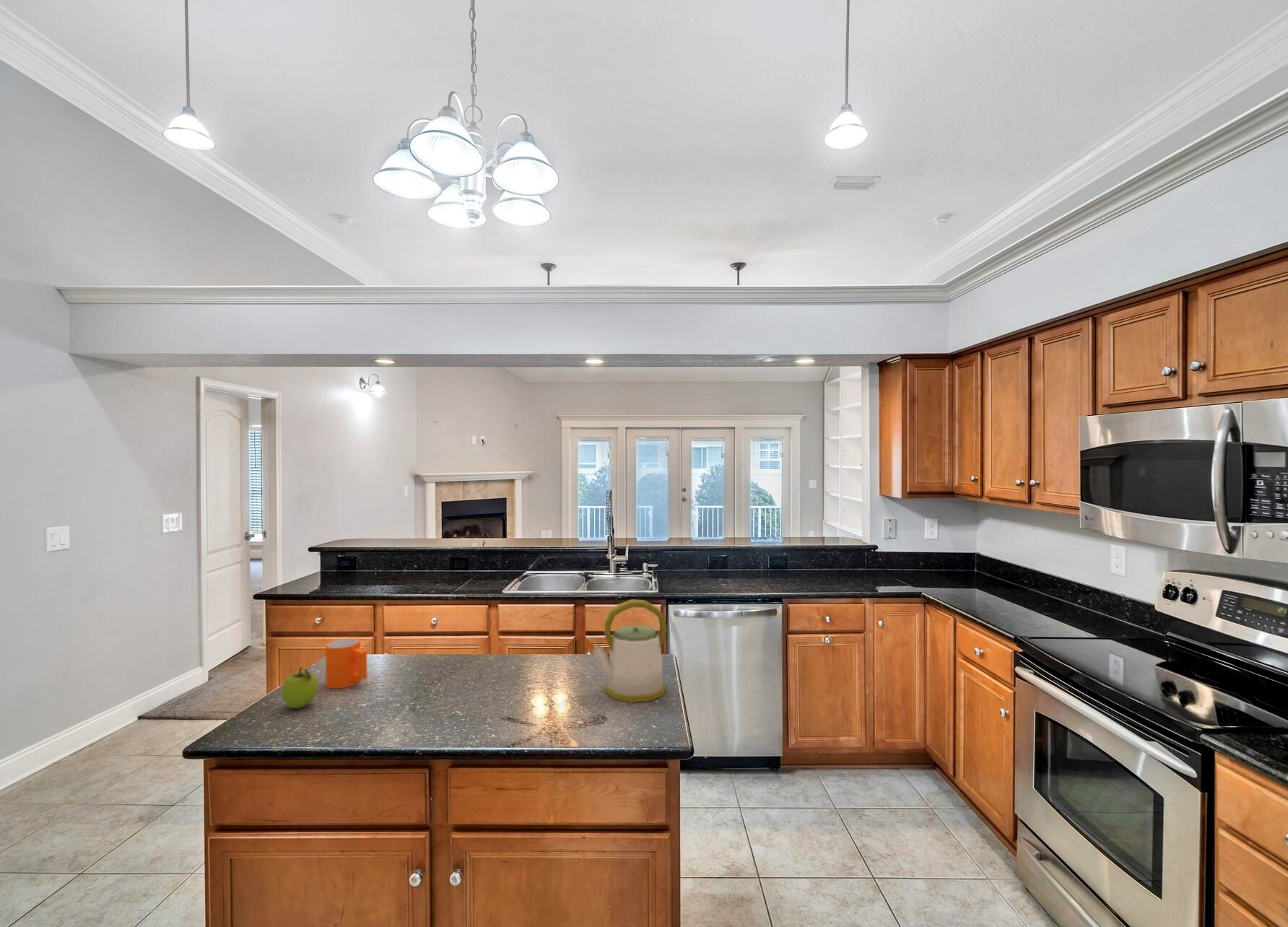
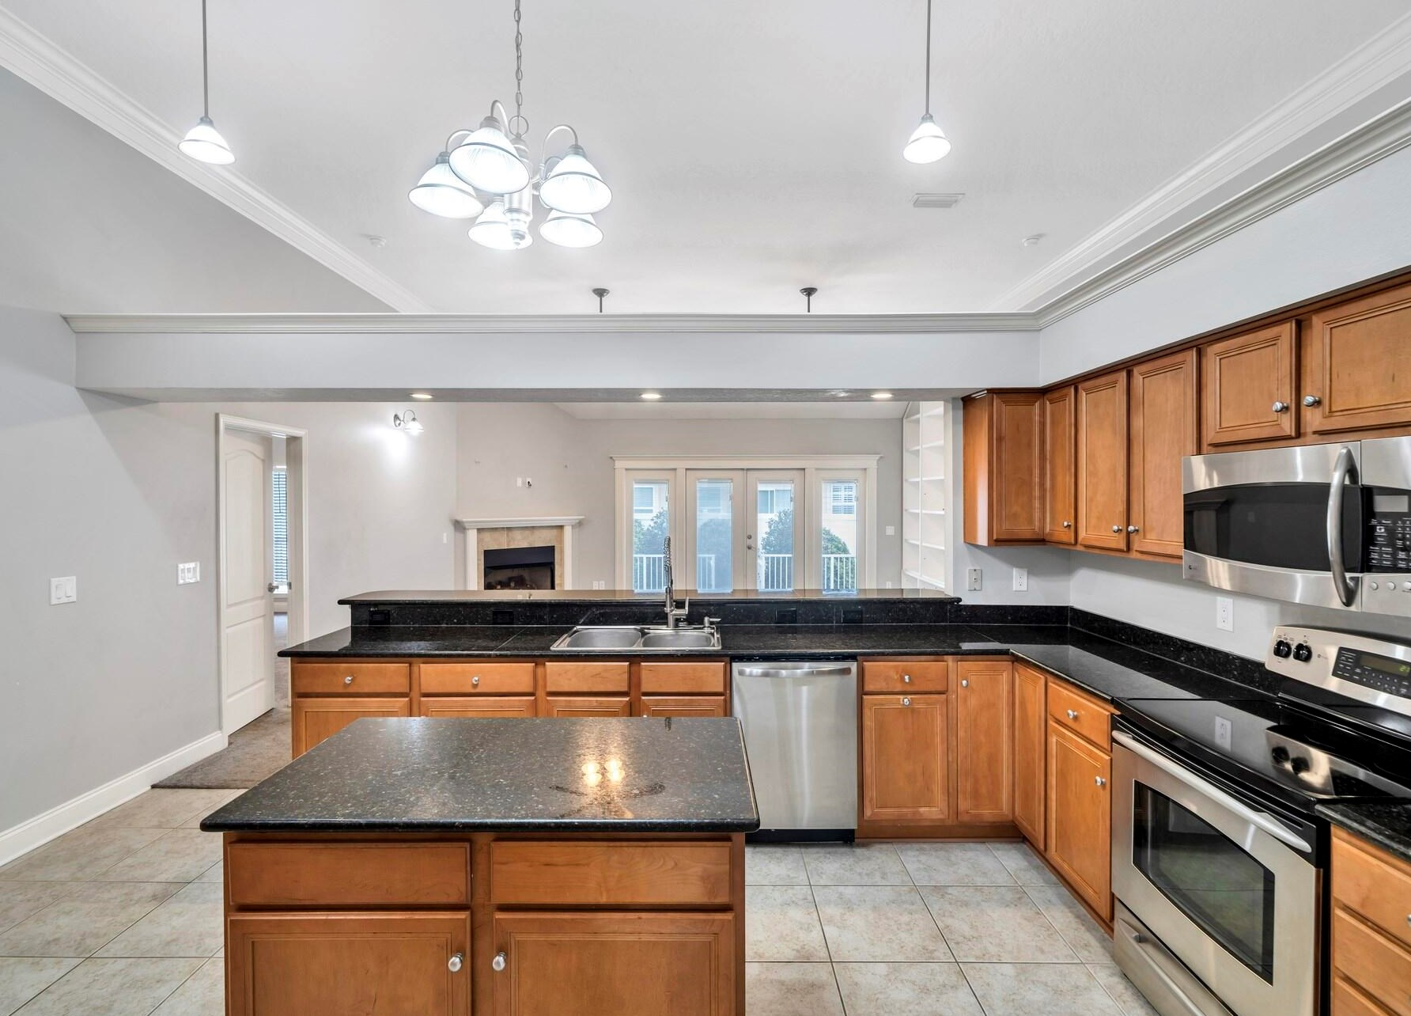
- mug (349, 662)
- fruit (301, 687)
- kettle (630, 645)
